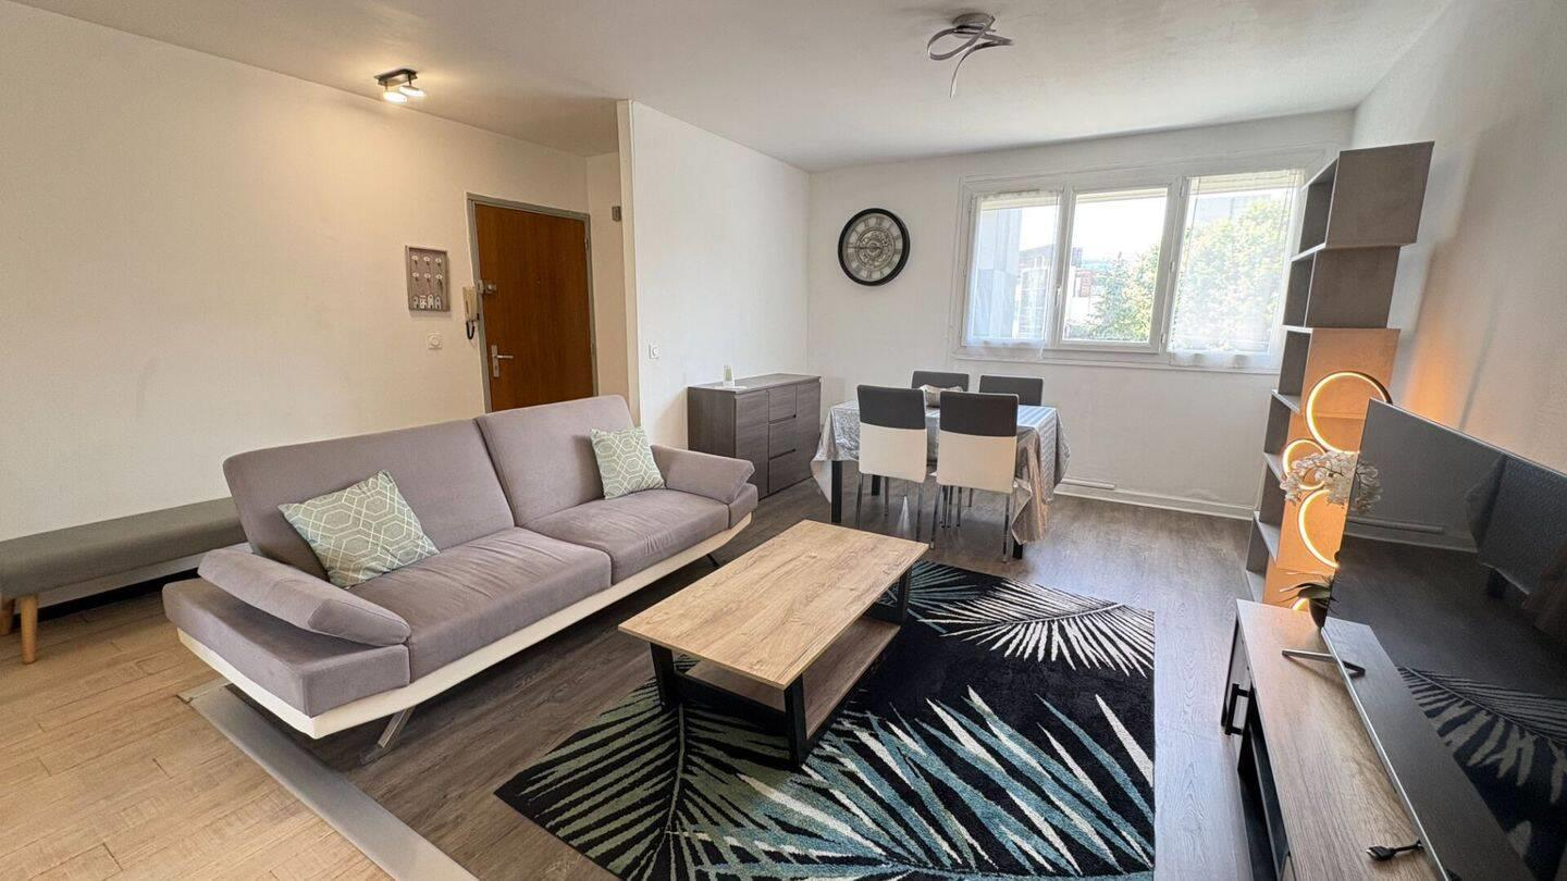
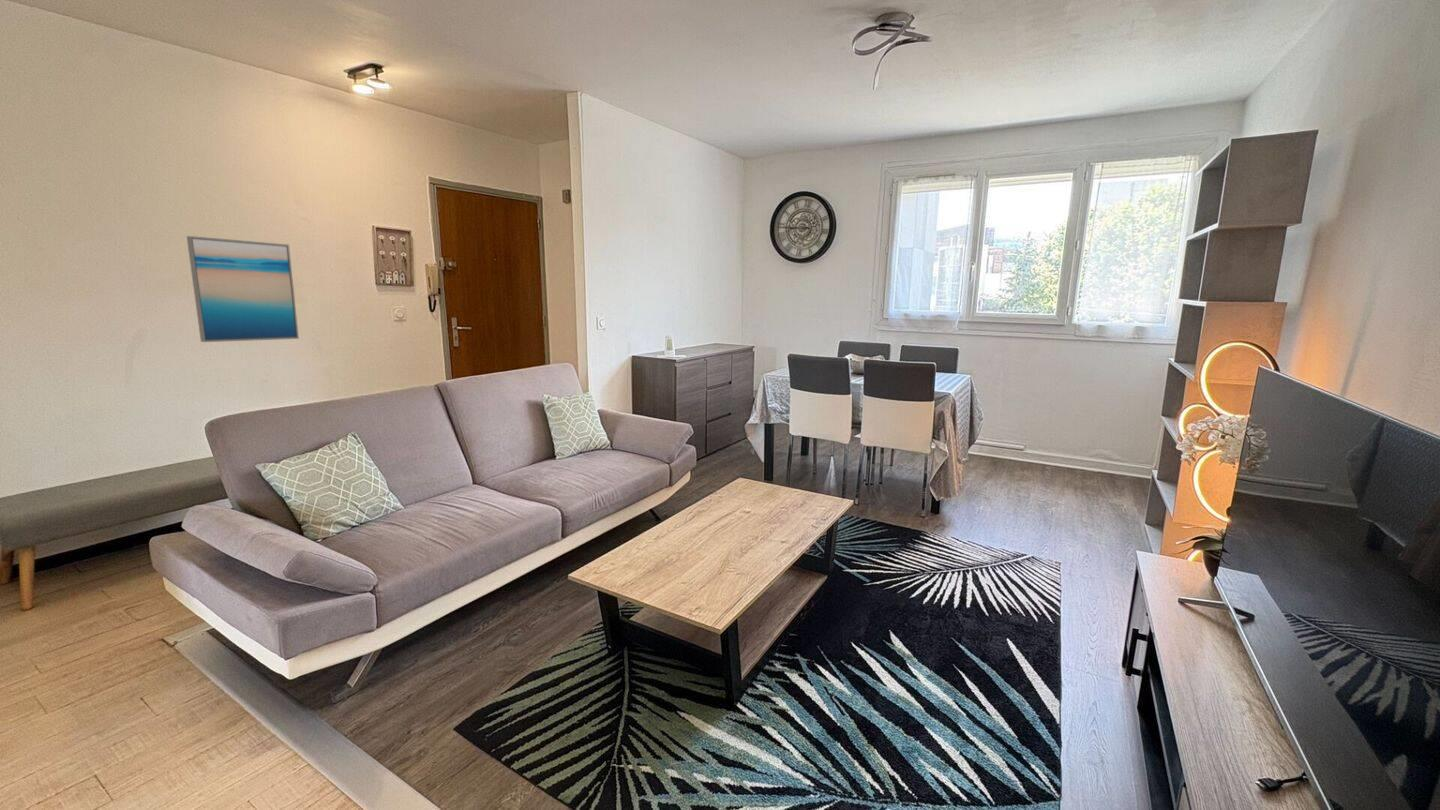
+ wall art (246, 291)
